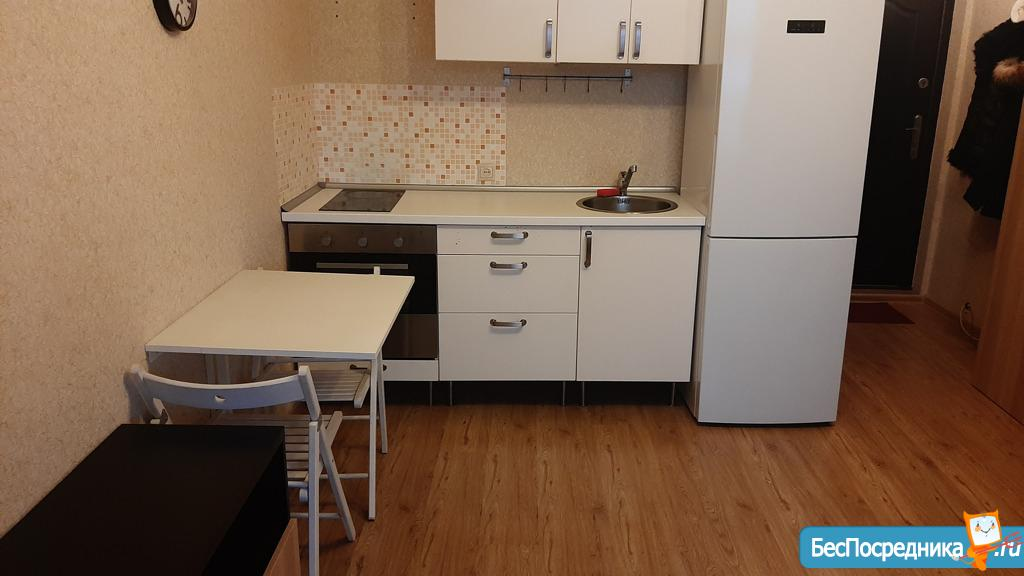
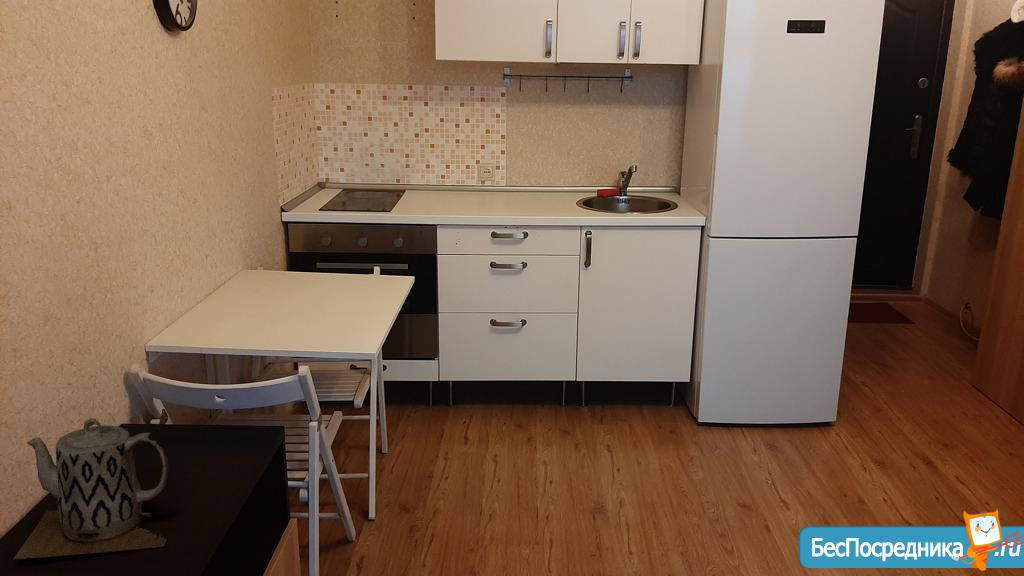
+ teapot (97, 475)
